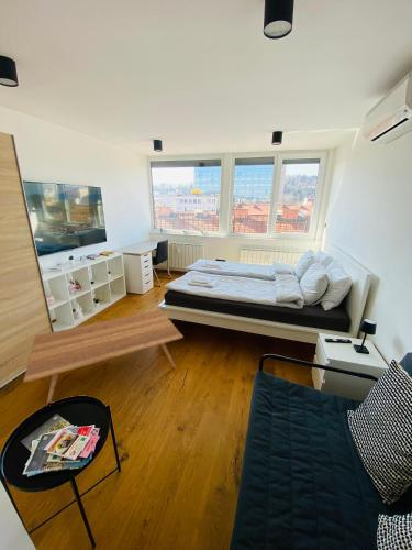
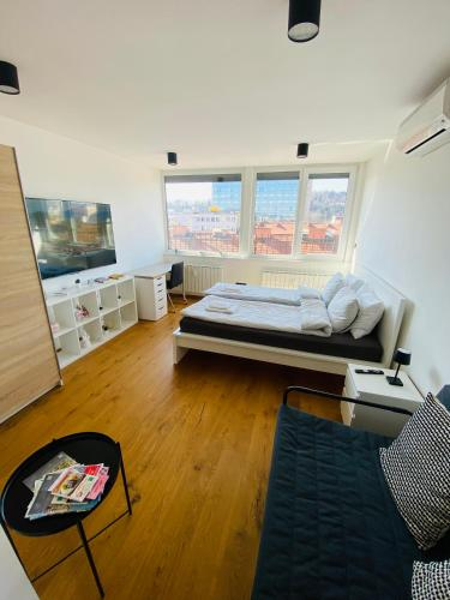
- coffee table (111, 351)
